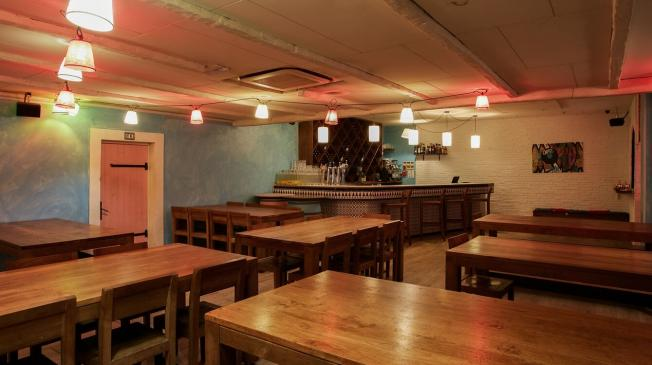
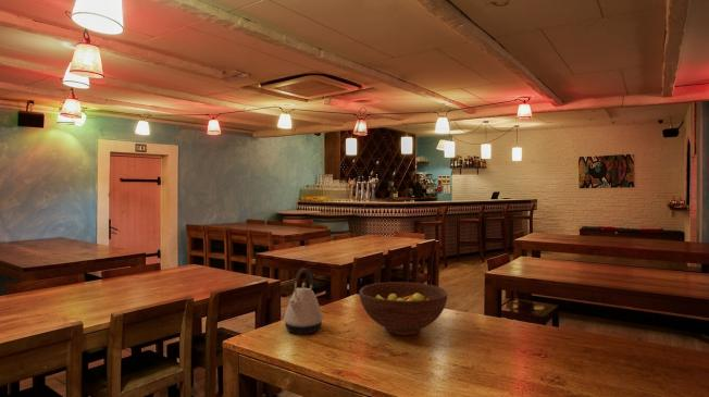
+ fruit bowl (402, 310)
+ kettle (302, 298)
